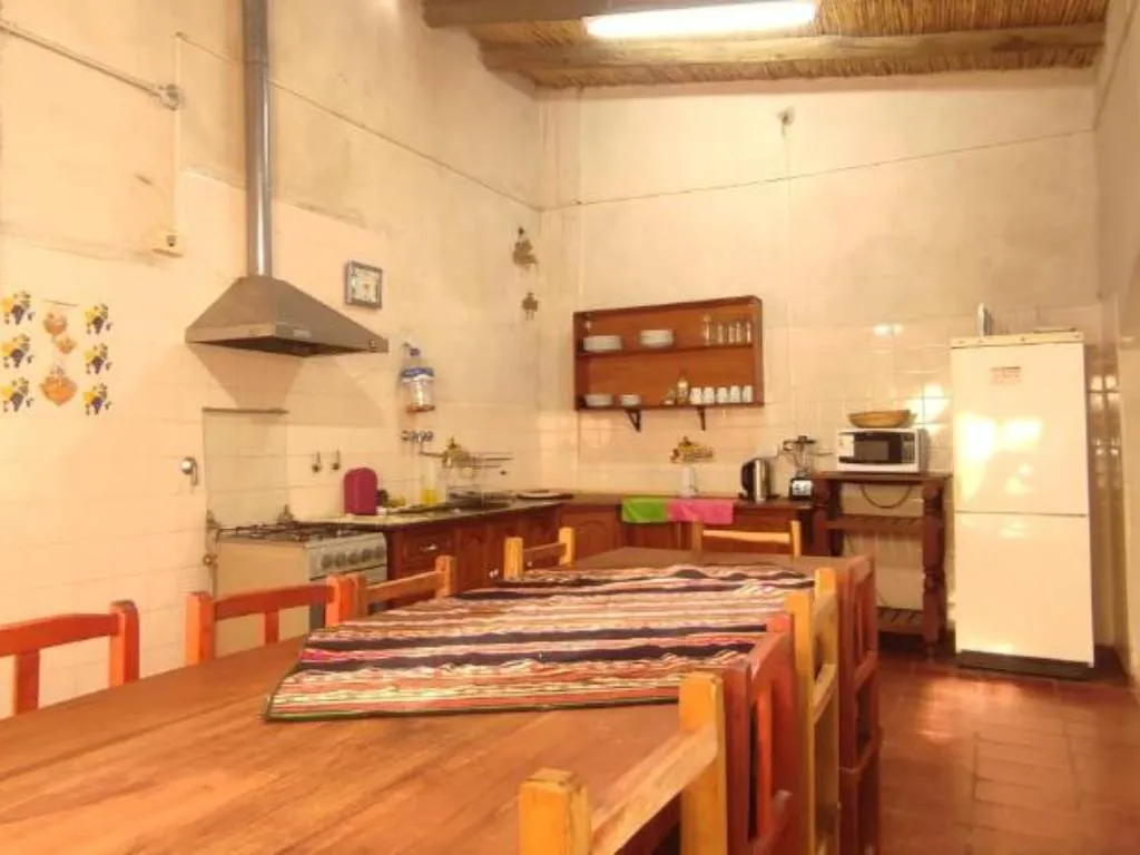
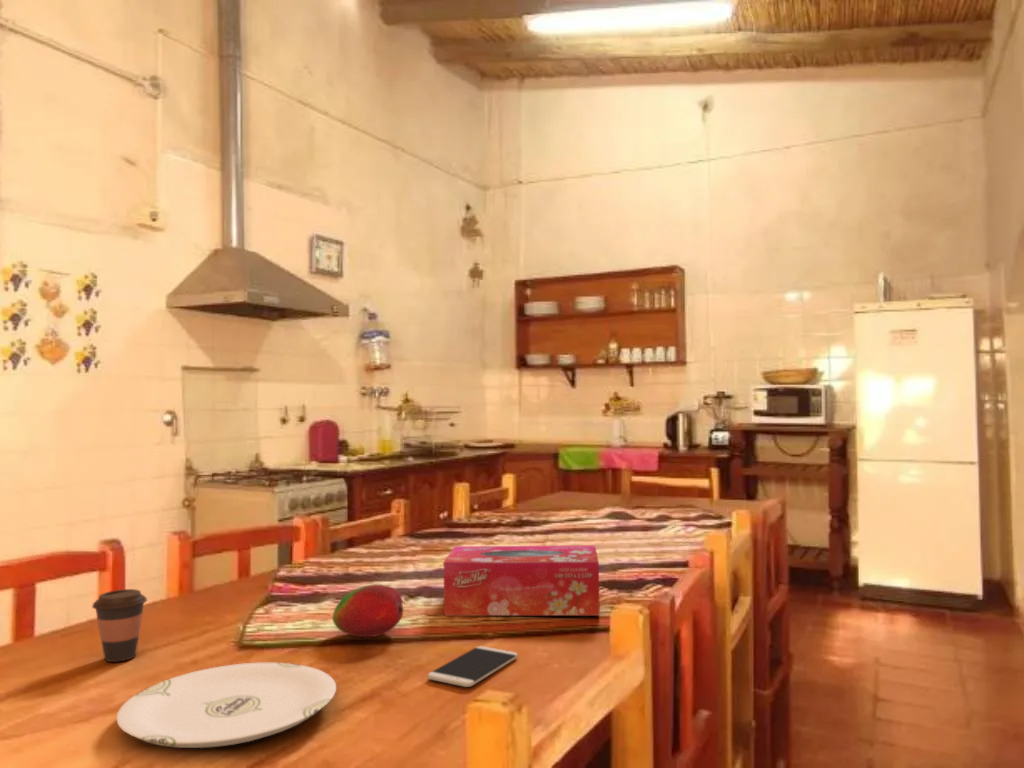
+ smartphone (474, 665)
+ plate (231, 705)
+ fruit (368, 610)
+ coffee cup (120, 625)
+ tissue box (523, 579)
